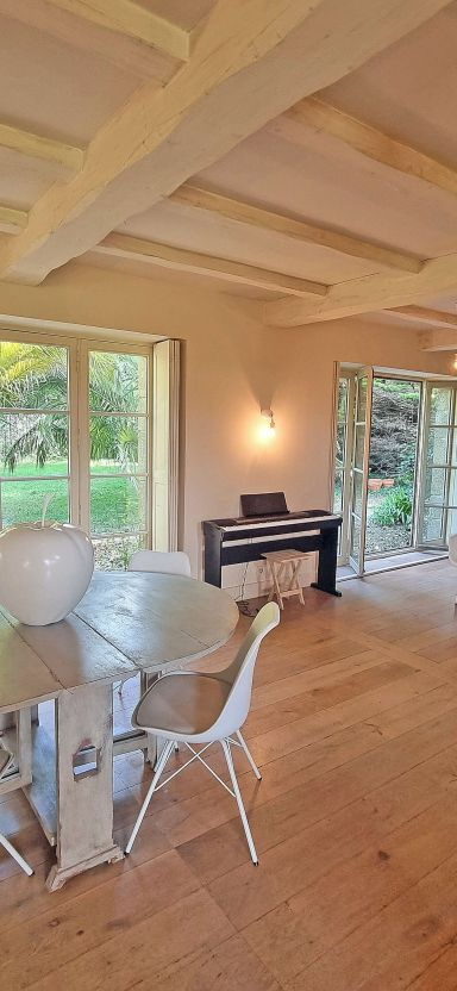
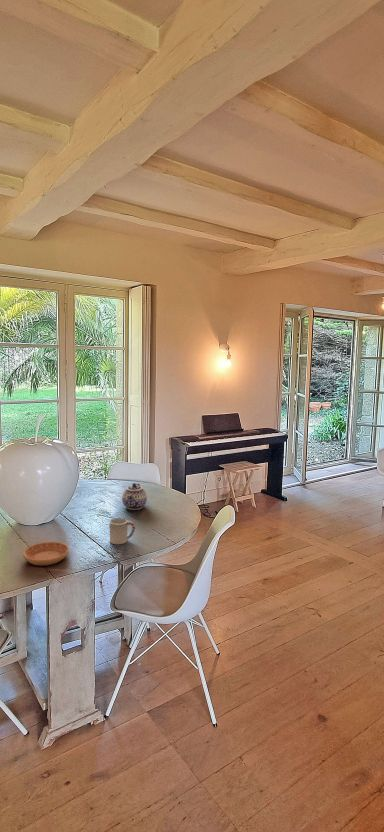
+ teapot (134, 495)
+ saucer (46, 554)
+ cup (122, 530)
